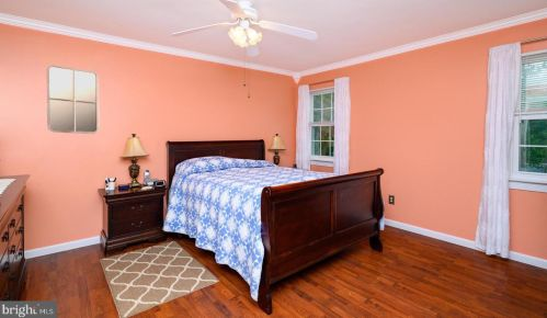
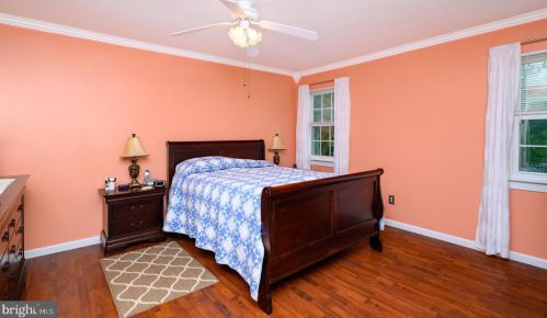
- home mirror (73, 100)
